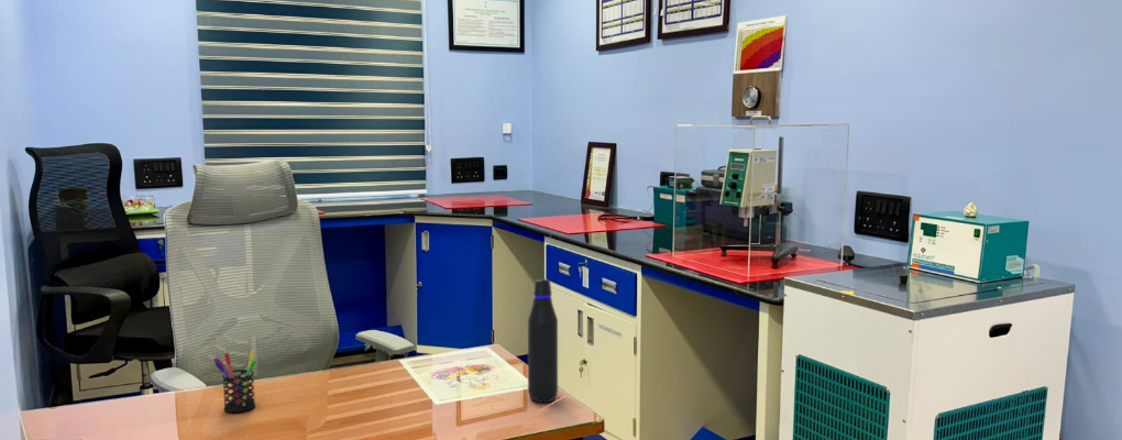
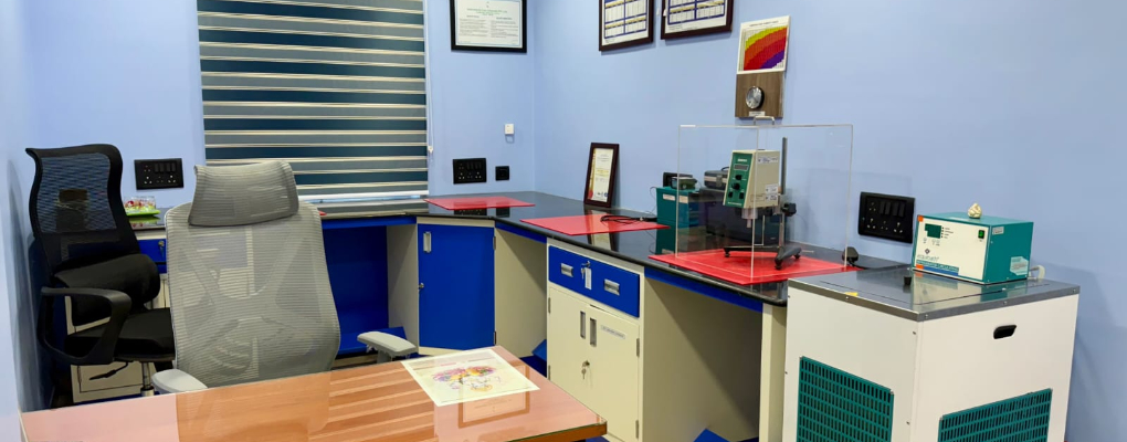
- water bottle (542, 341)
- pen holder (240, 378)
